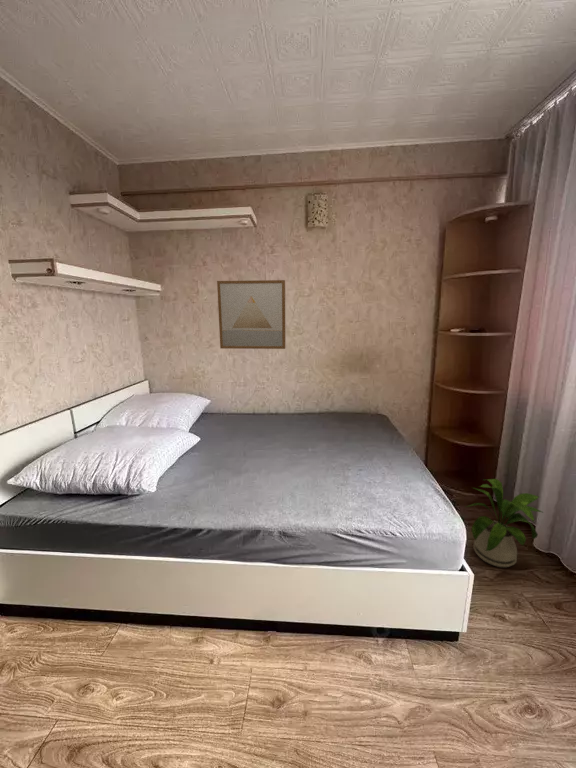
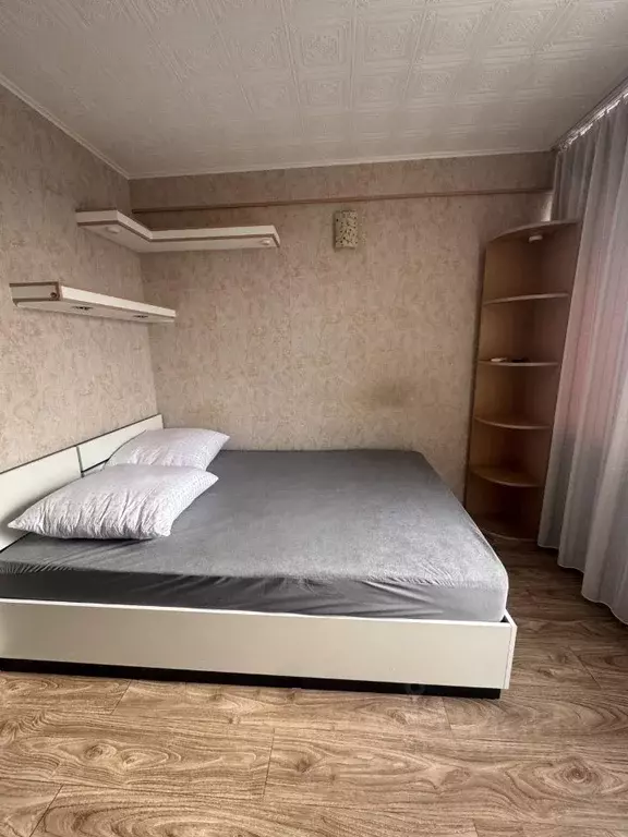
- house plant (509, 520)
- wall art (252, 315)
